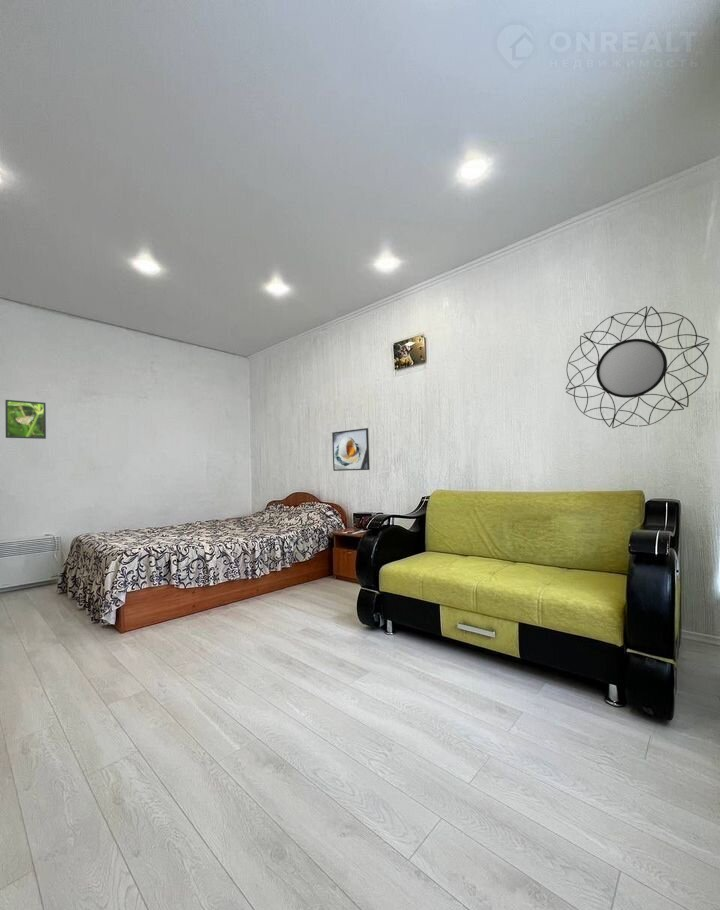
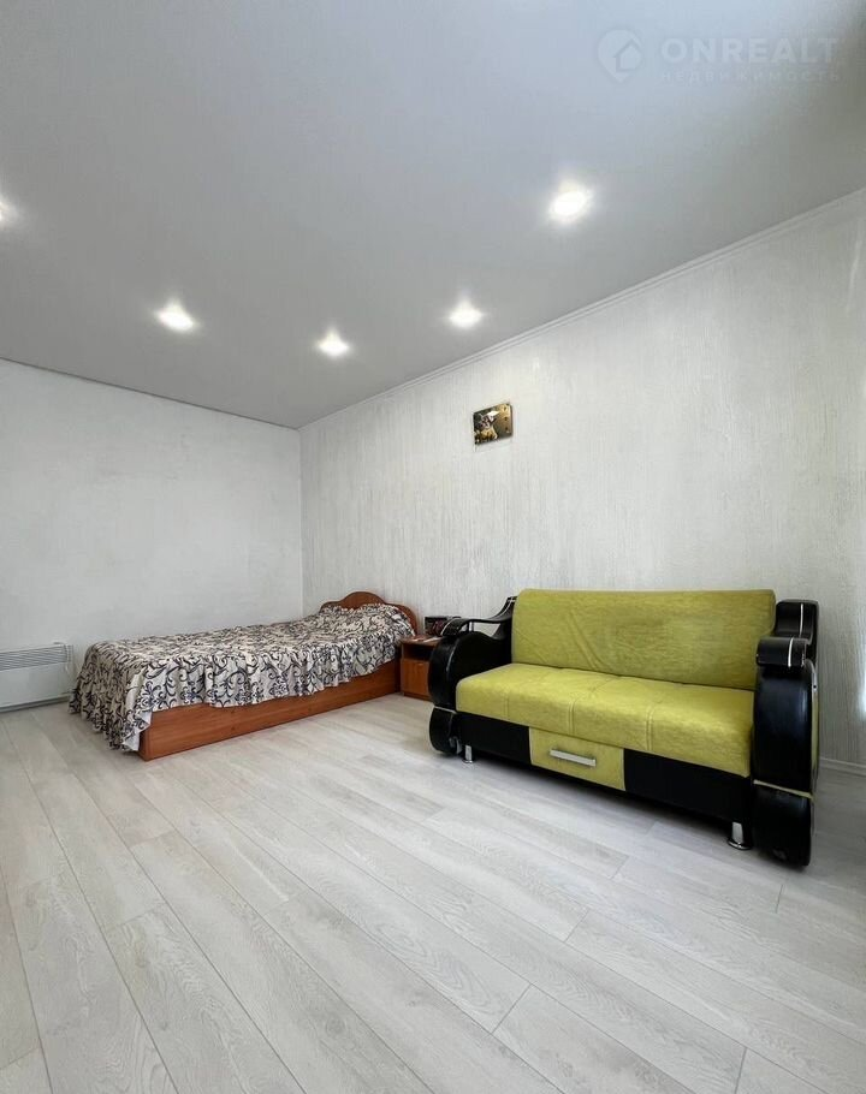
- home mirror (630, 368)
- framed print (350, 450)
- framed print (26, 419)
